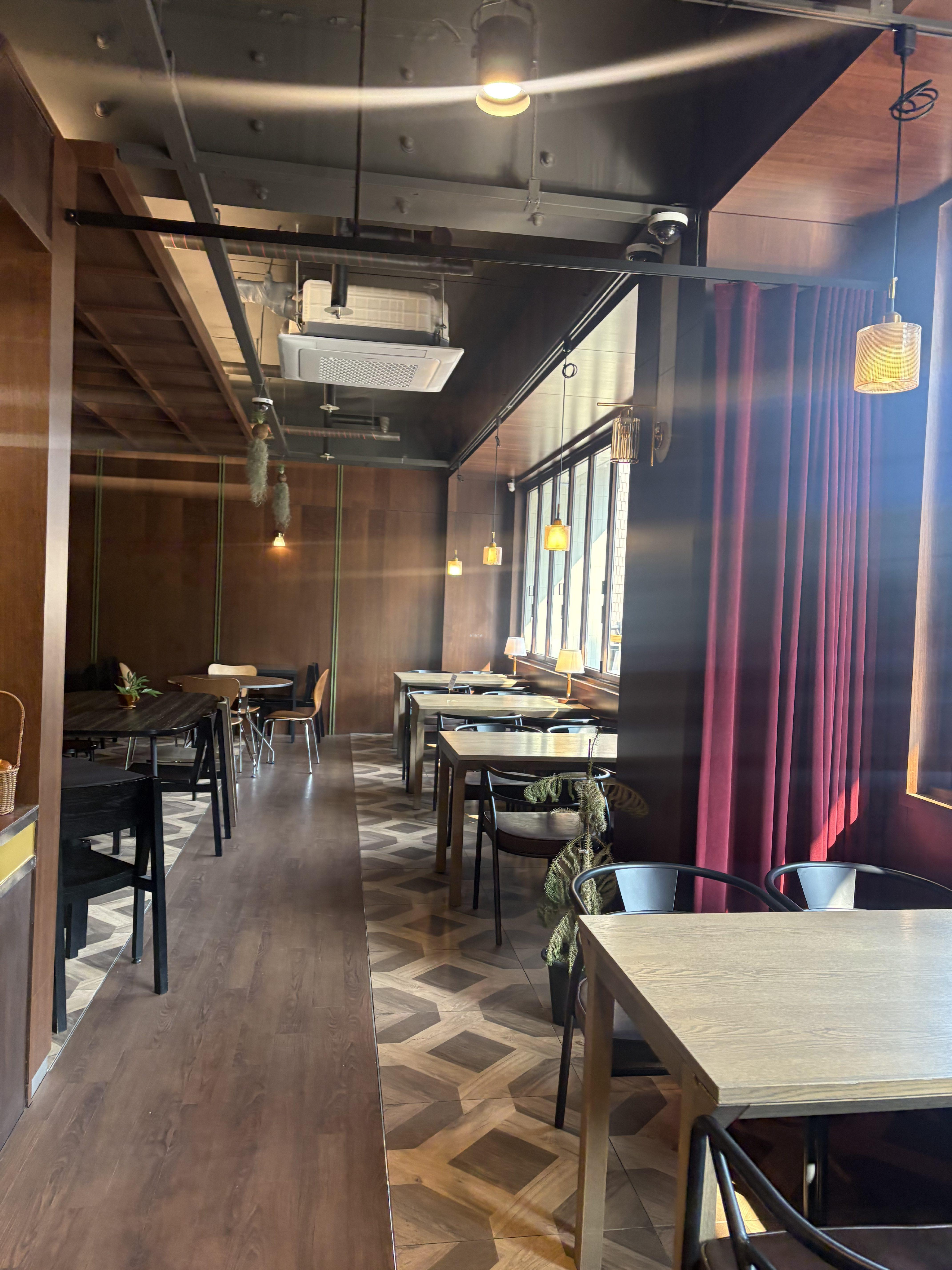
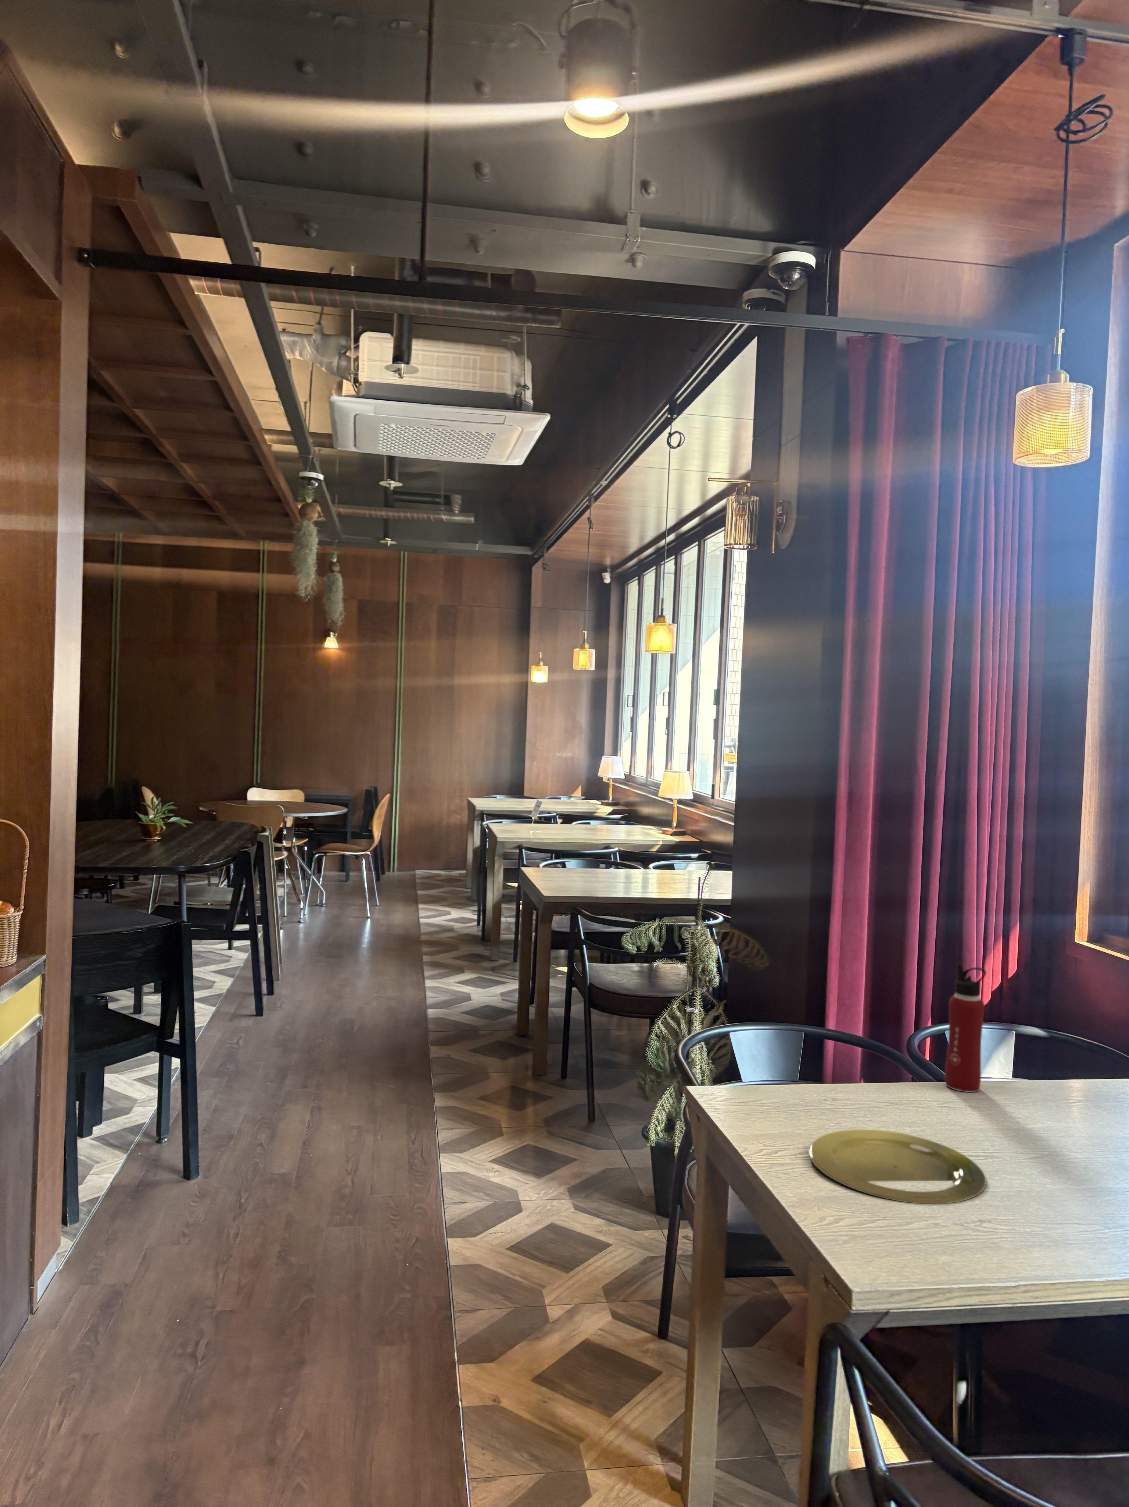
+ plate (895, 1164)
+ water bottle (965, 1026)
